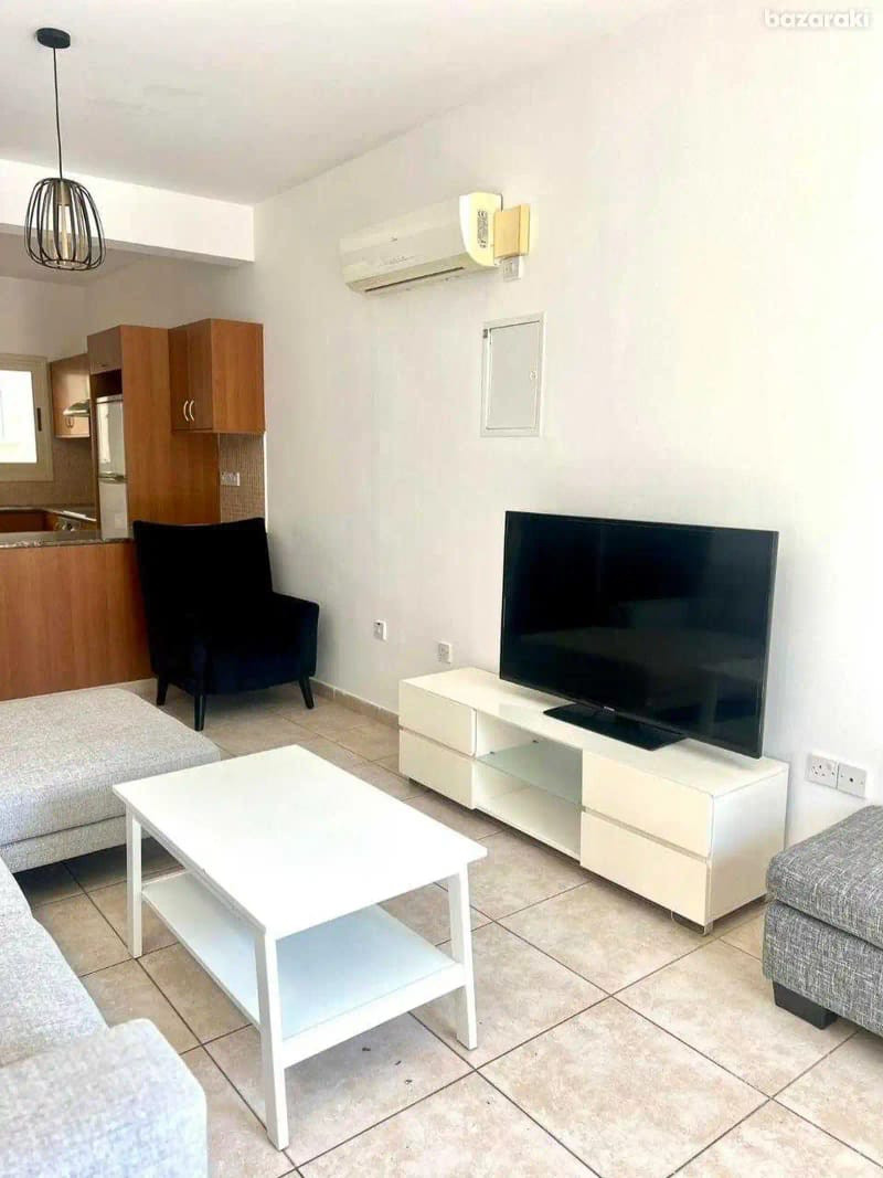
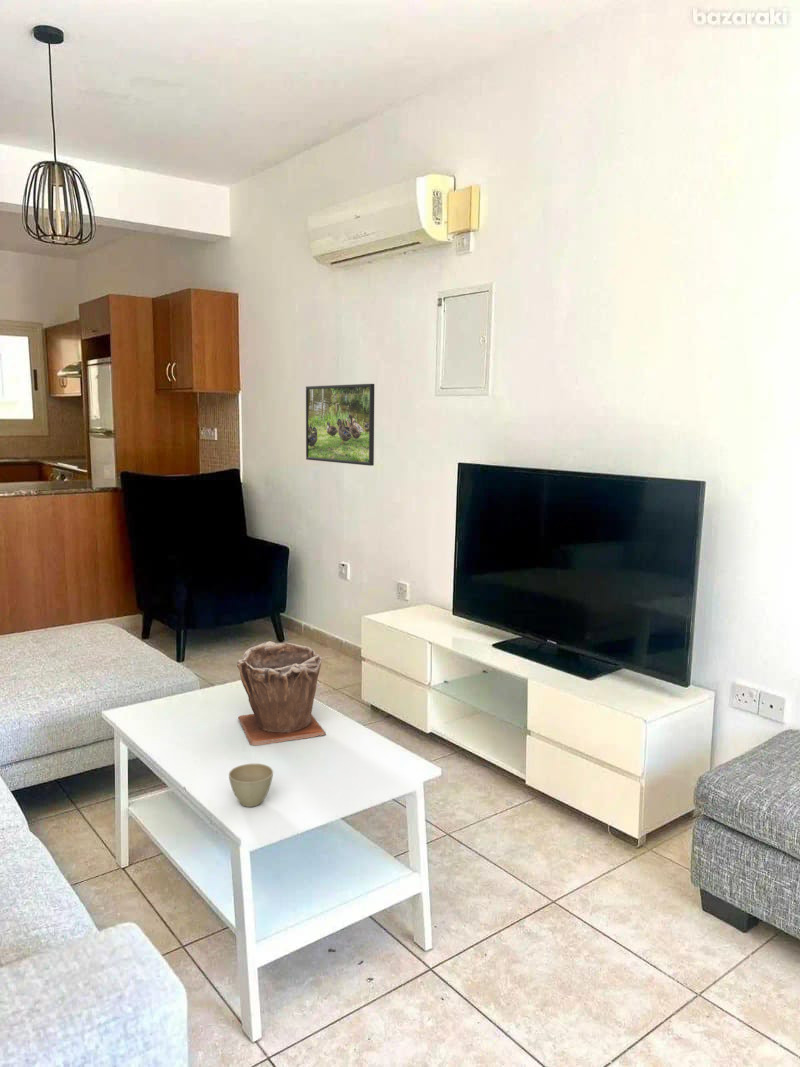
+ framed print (338, 424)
+ flower pot (251, 787)
+ plant pot (280, 689)
